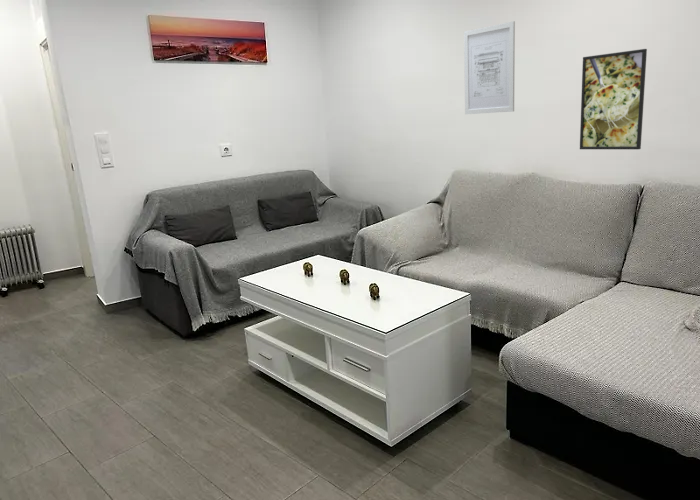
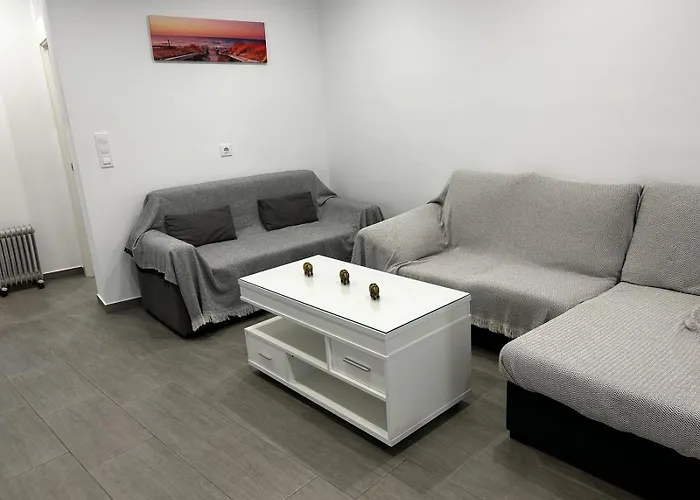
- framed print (611, 102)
- wall art (488, 70)
